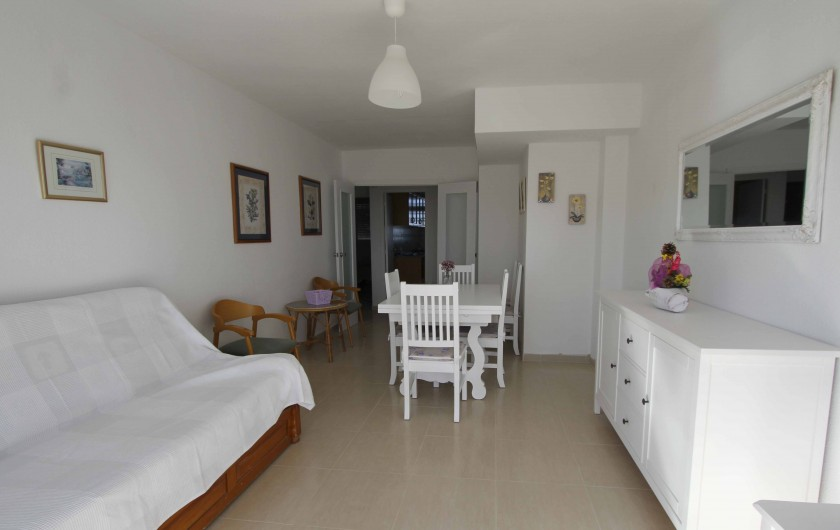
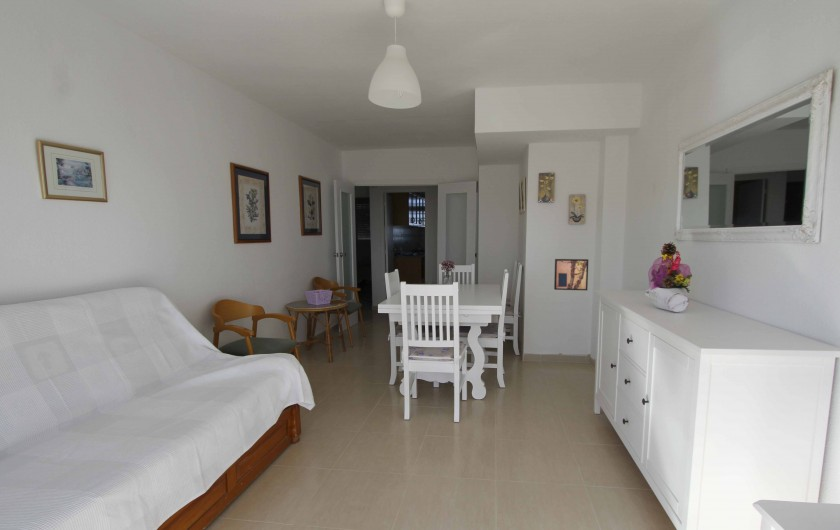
+ wall art (571, 274)
